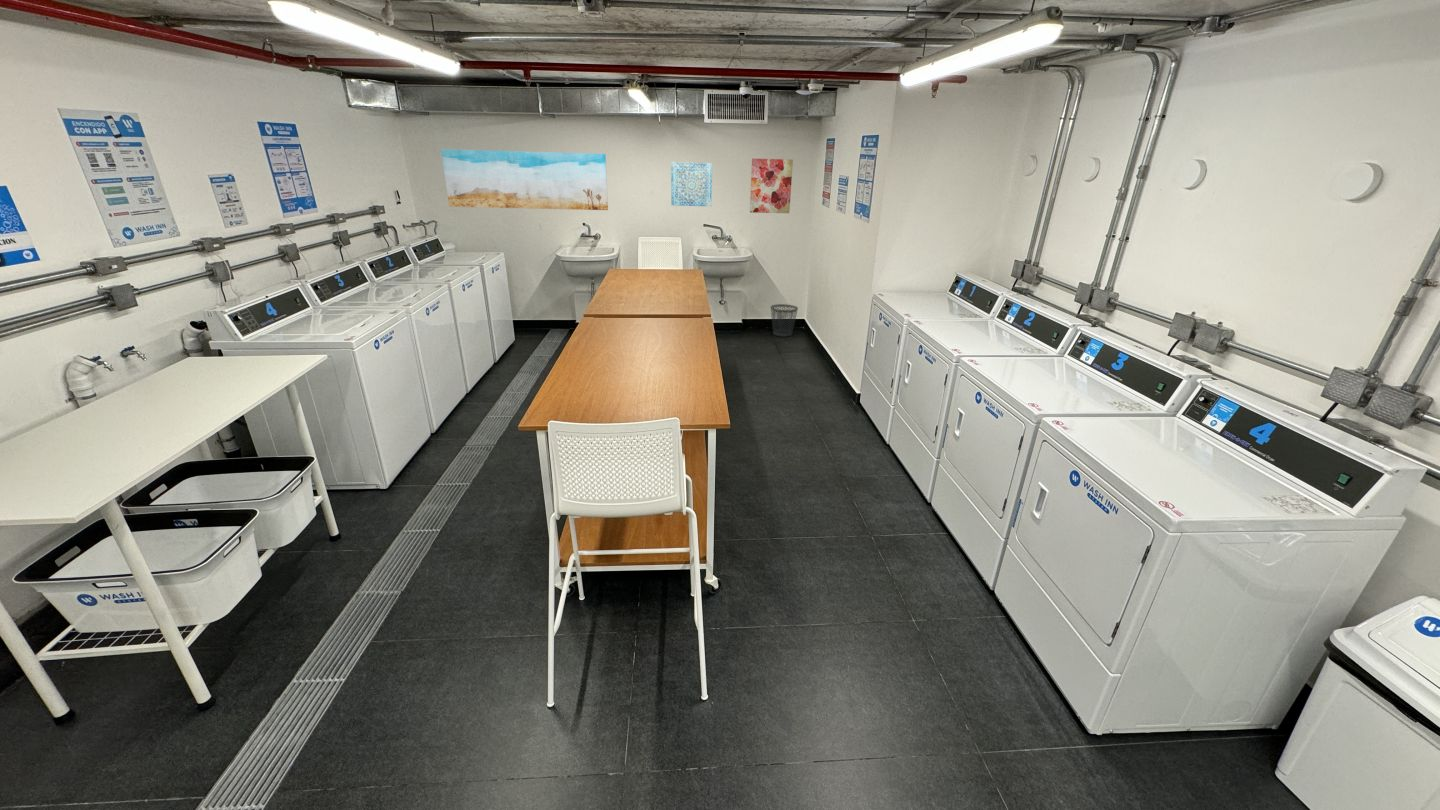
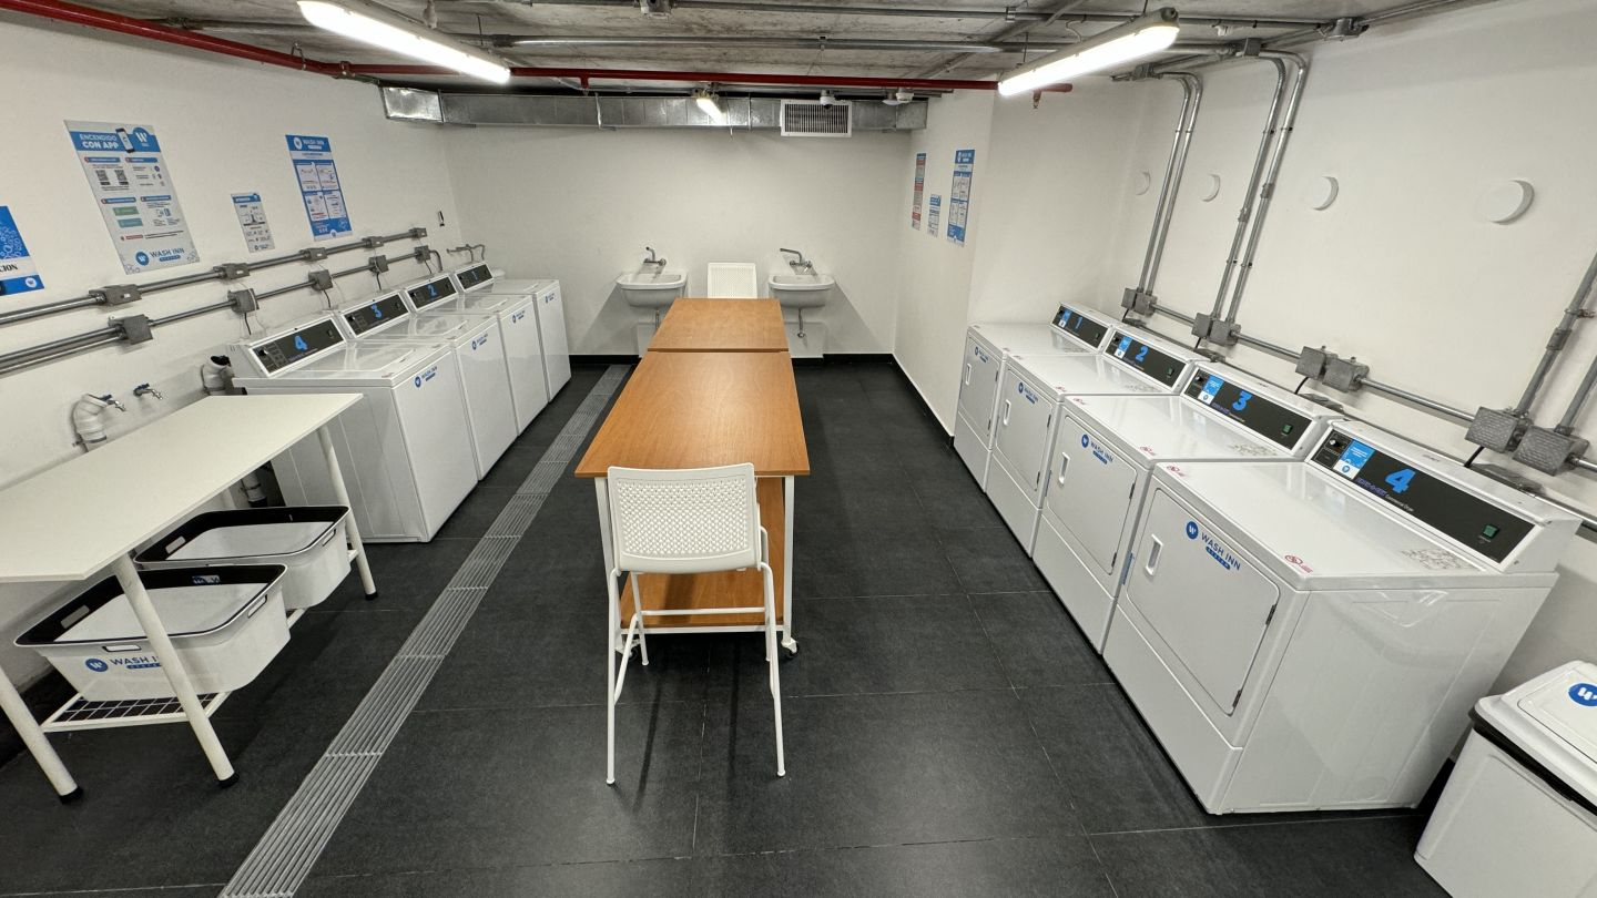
- wastebasket (783, 320)
- wall art (771, 186)
- wall art (526, 180)
- wall art (691, 184)
